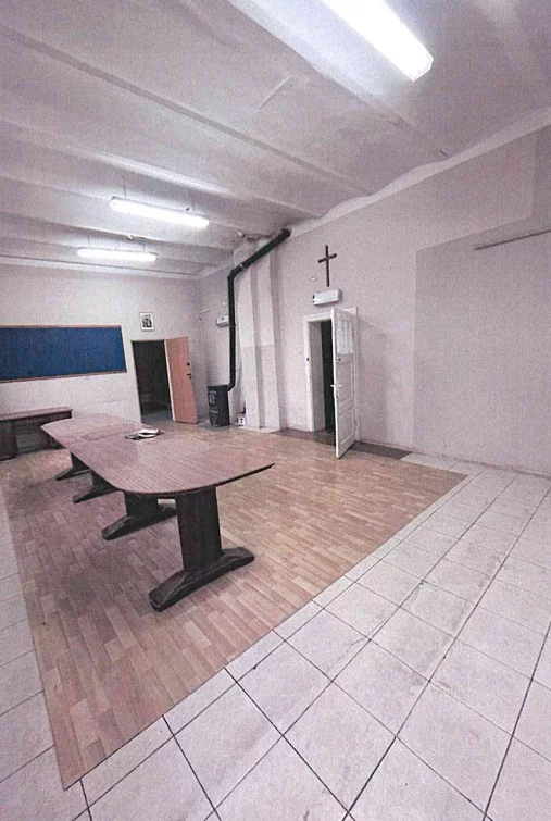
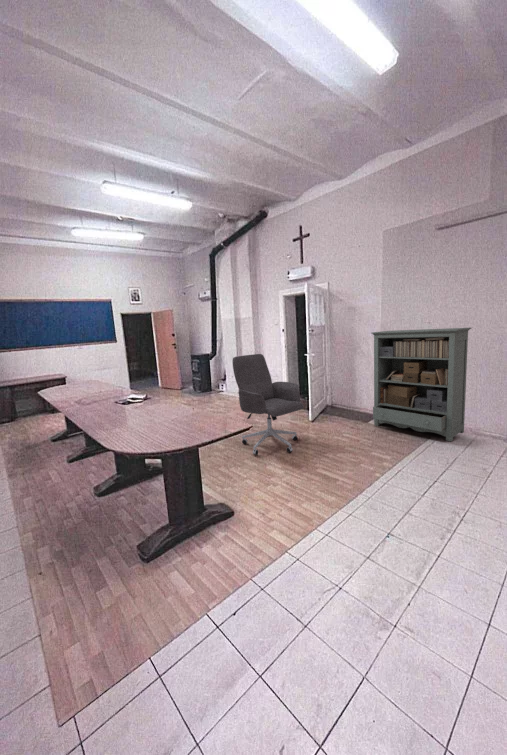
+ bookshelf (414, 381)
+ office chair (267, 401)
